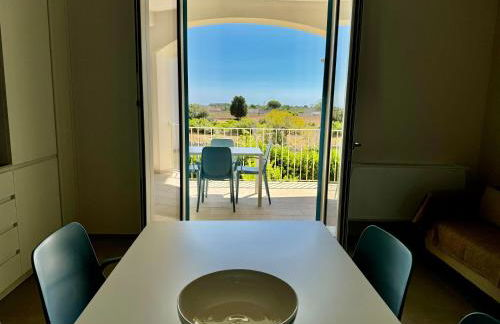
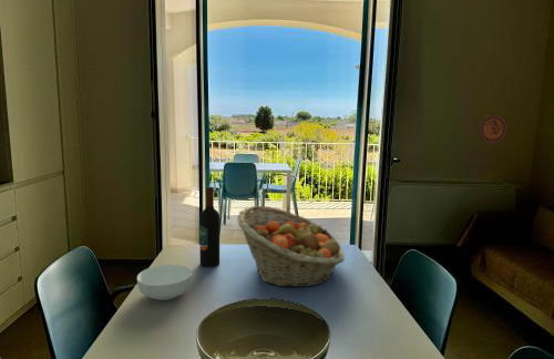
+ cereal bowl (165, 284)
+ decorative plate (492, 129)
+ wine bottle (209, 225)
+ fruit basket (290, 242)
